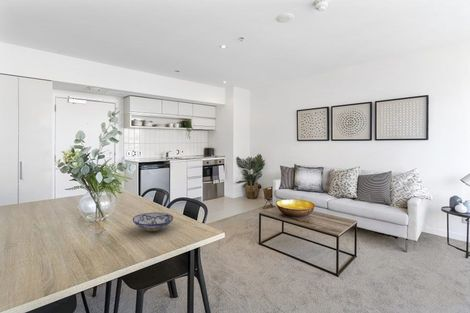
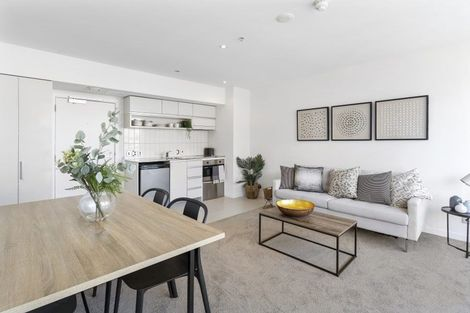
- bowl (153, 223)
